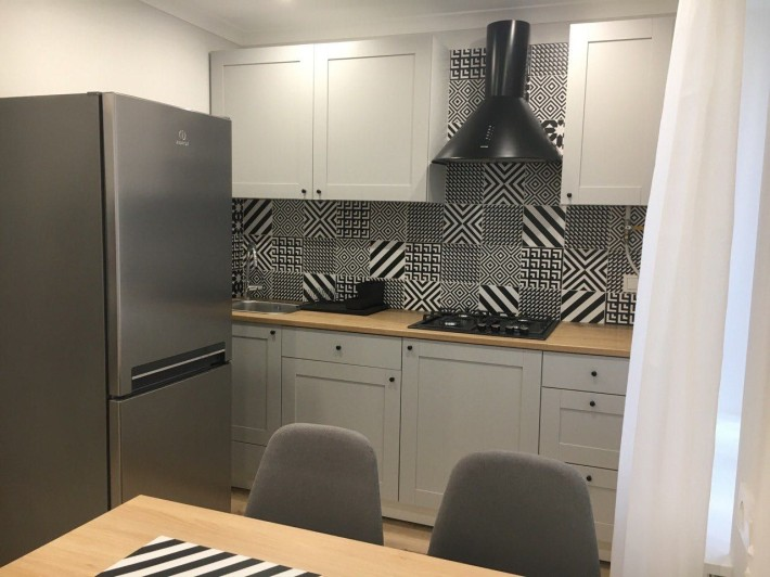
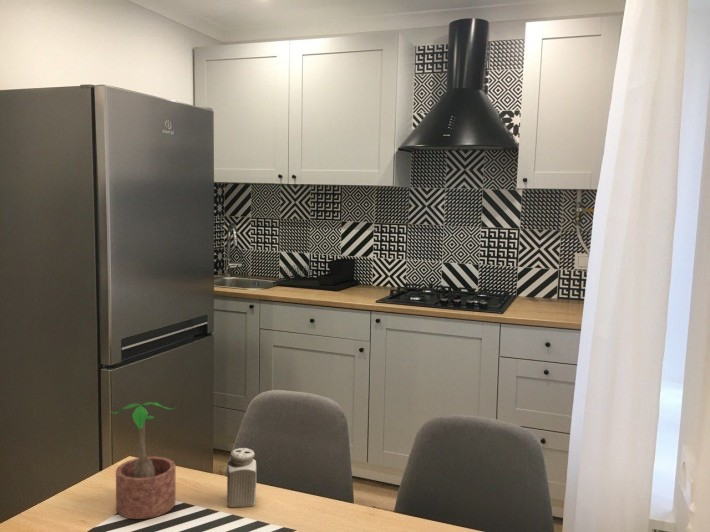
+ salt shaker (241, 475)
+ potted plant (143, 455)
